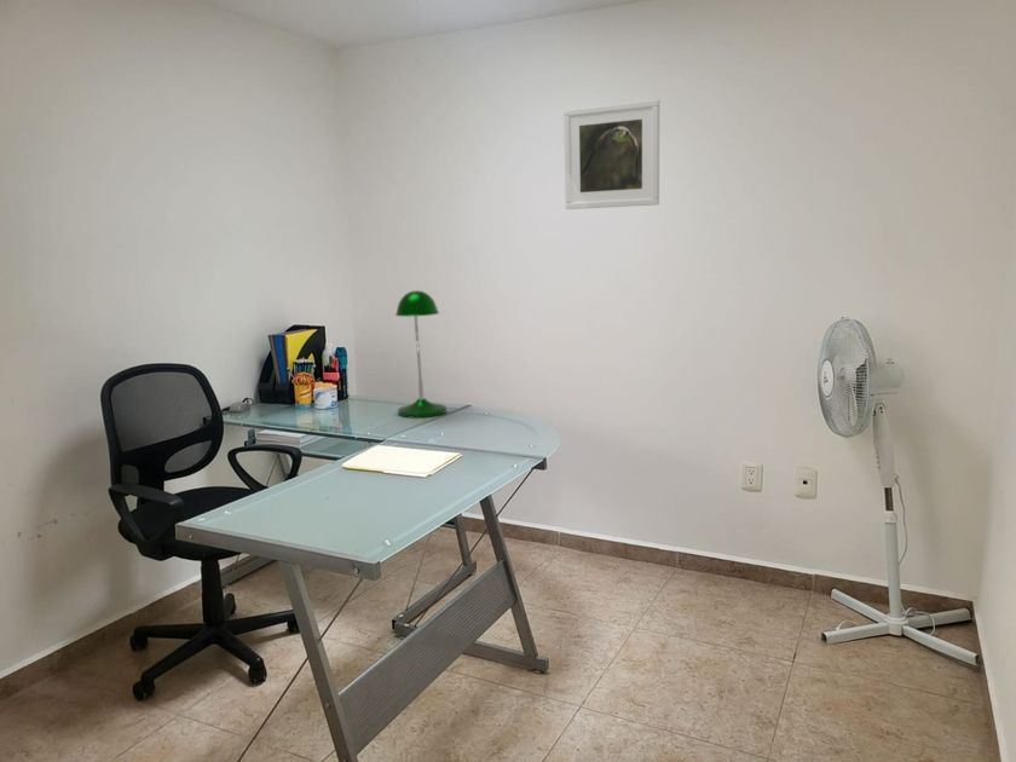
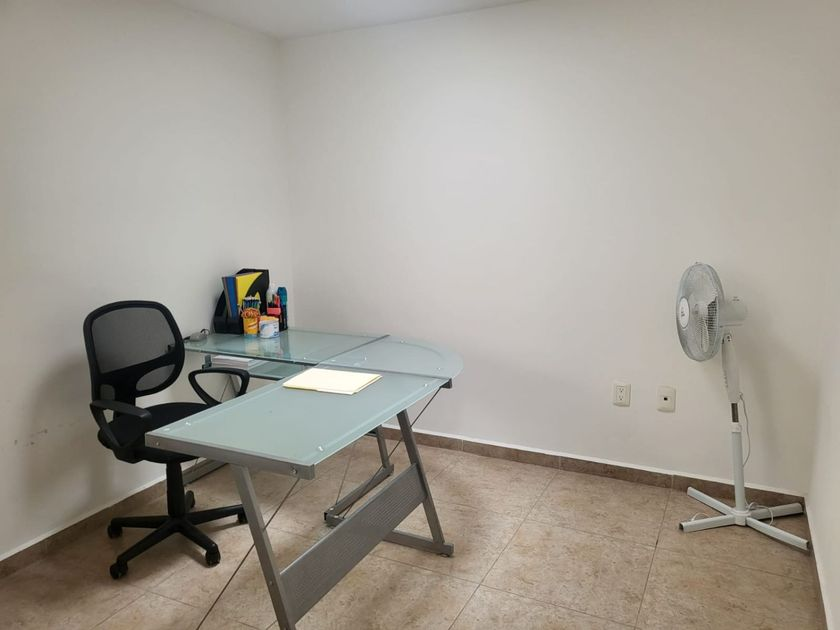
- desk lamp (418, 352)
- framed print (610, 156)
